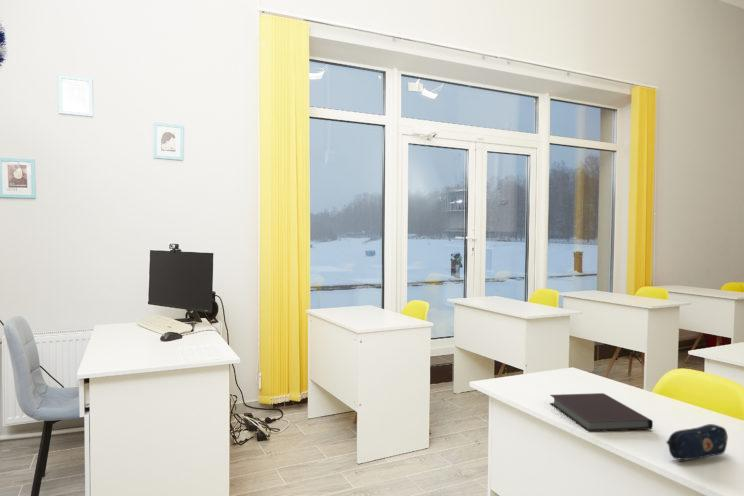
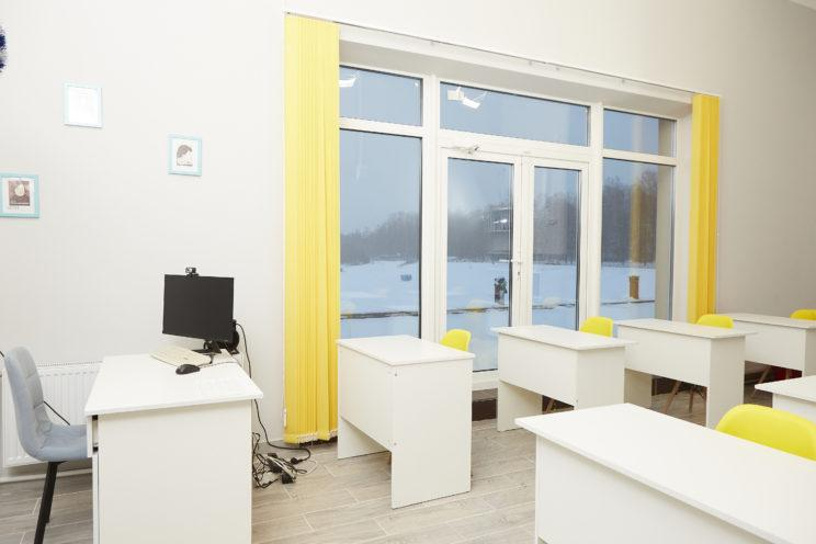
- pencil case (698, 442)
- notebook (597, 410)
